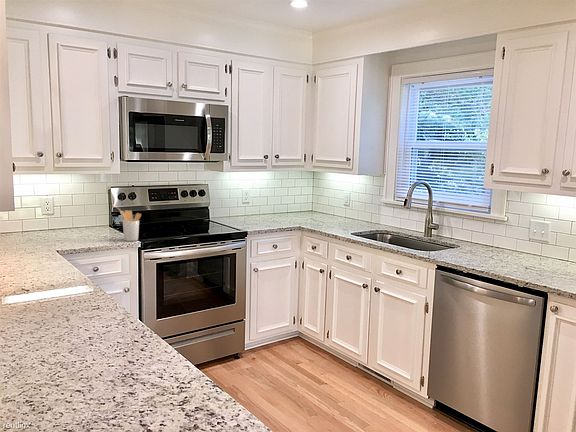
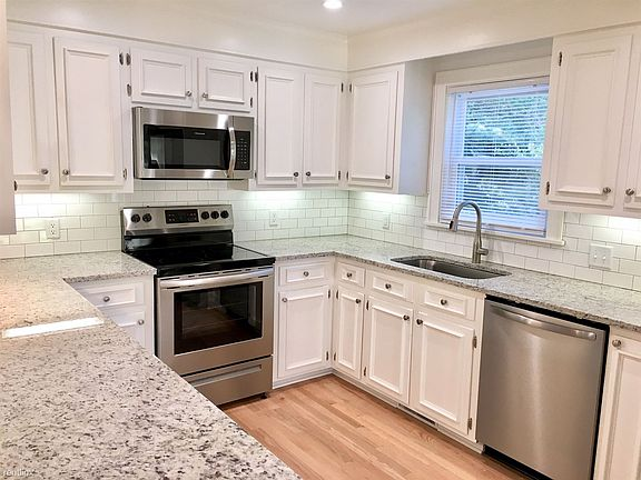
- utensil holder (129, 224)
